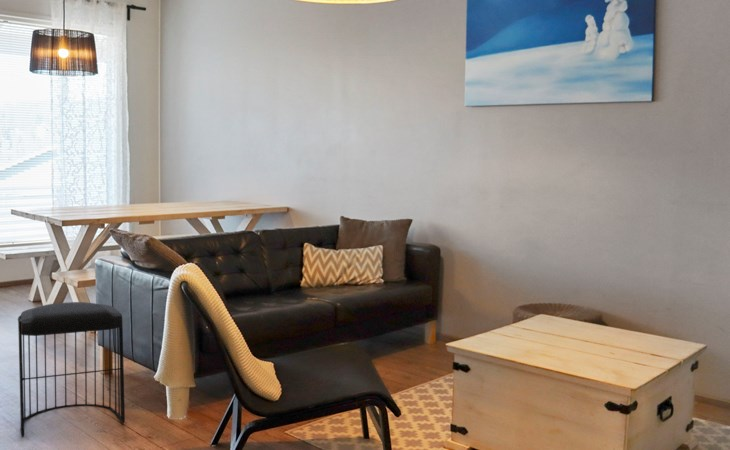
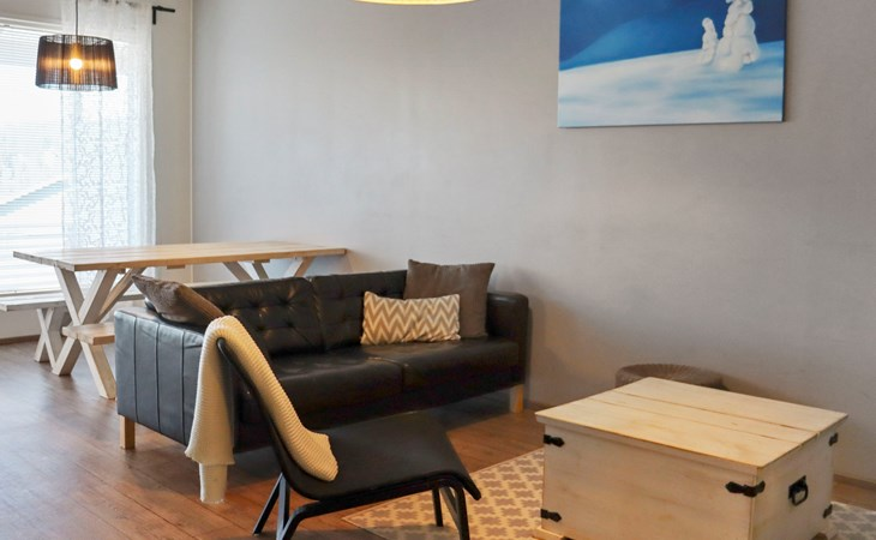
- stool (65, 364)
